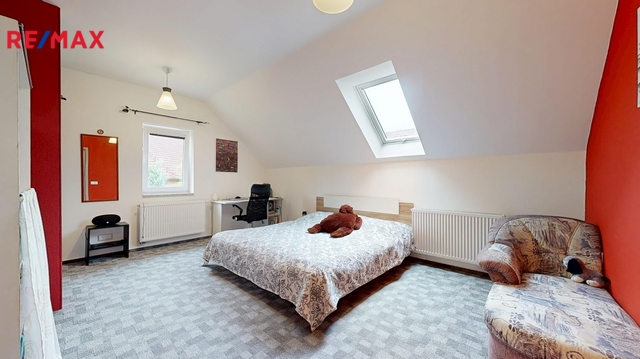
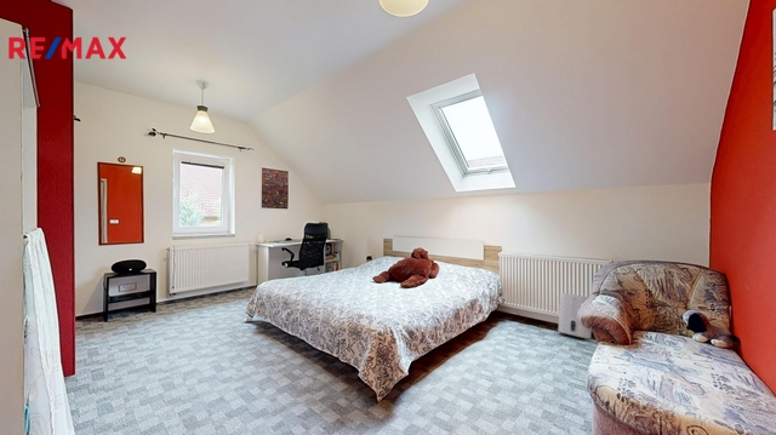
+ air purifier (575, 314)
